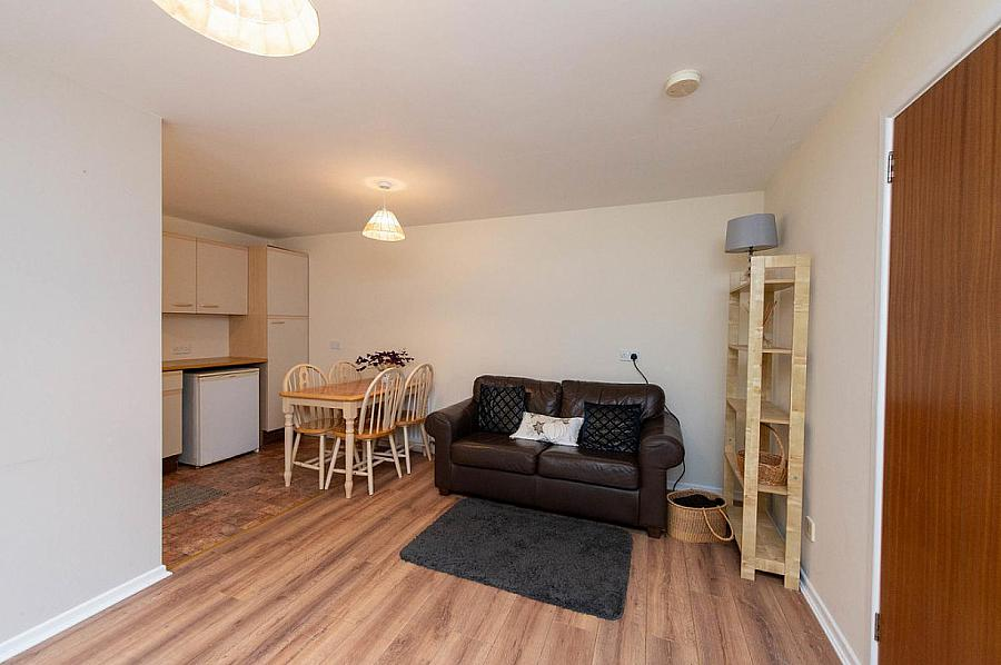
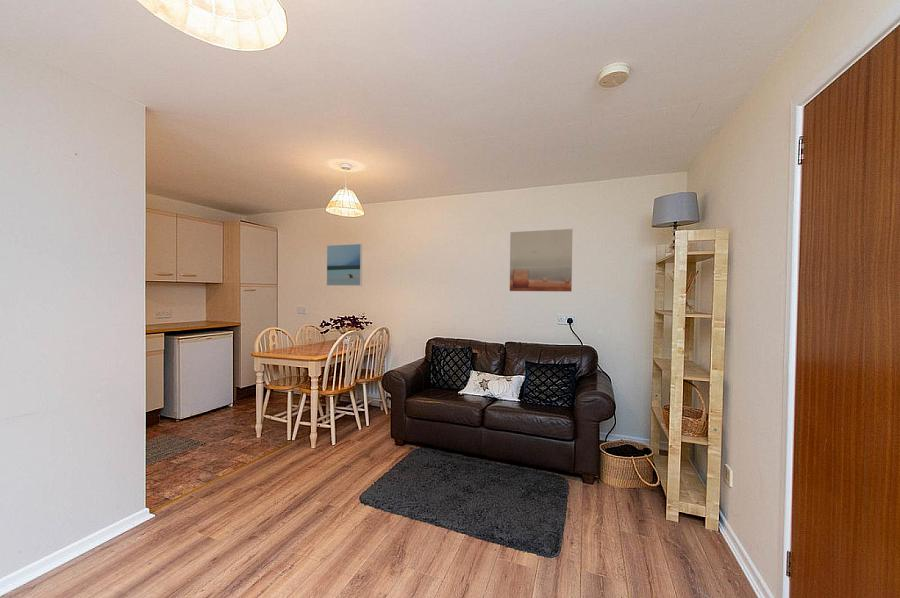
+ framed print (344, 265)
+ wall art (540, 261)
